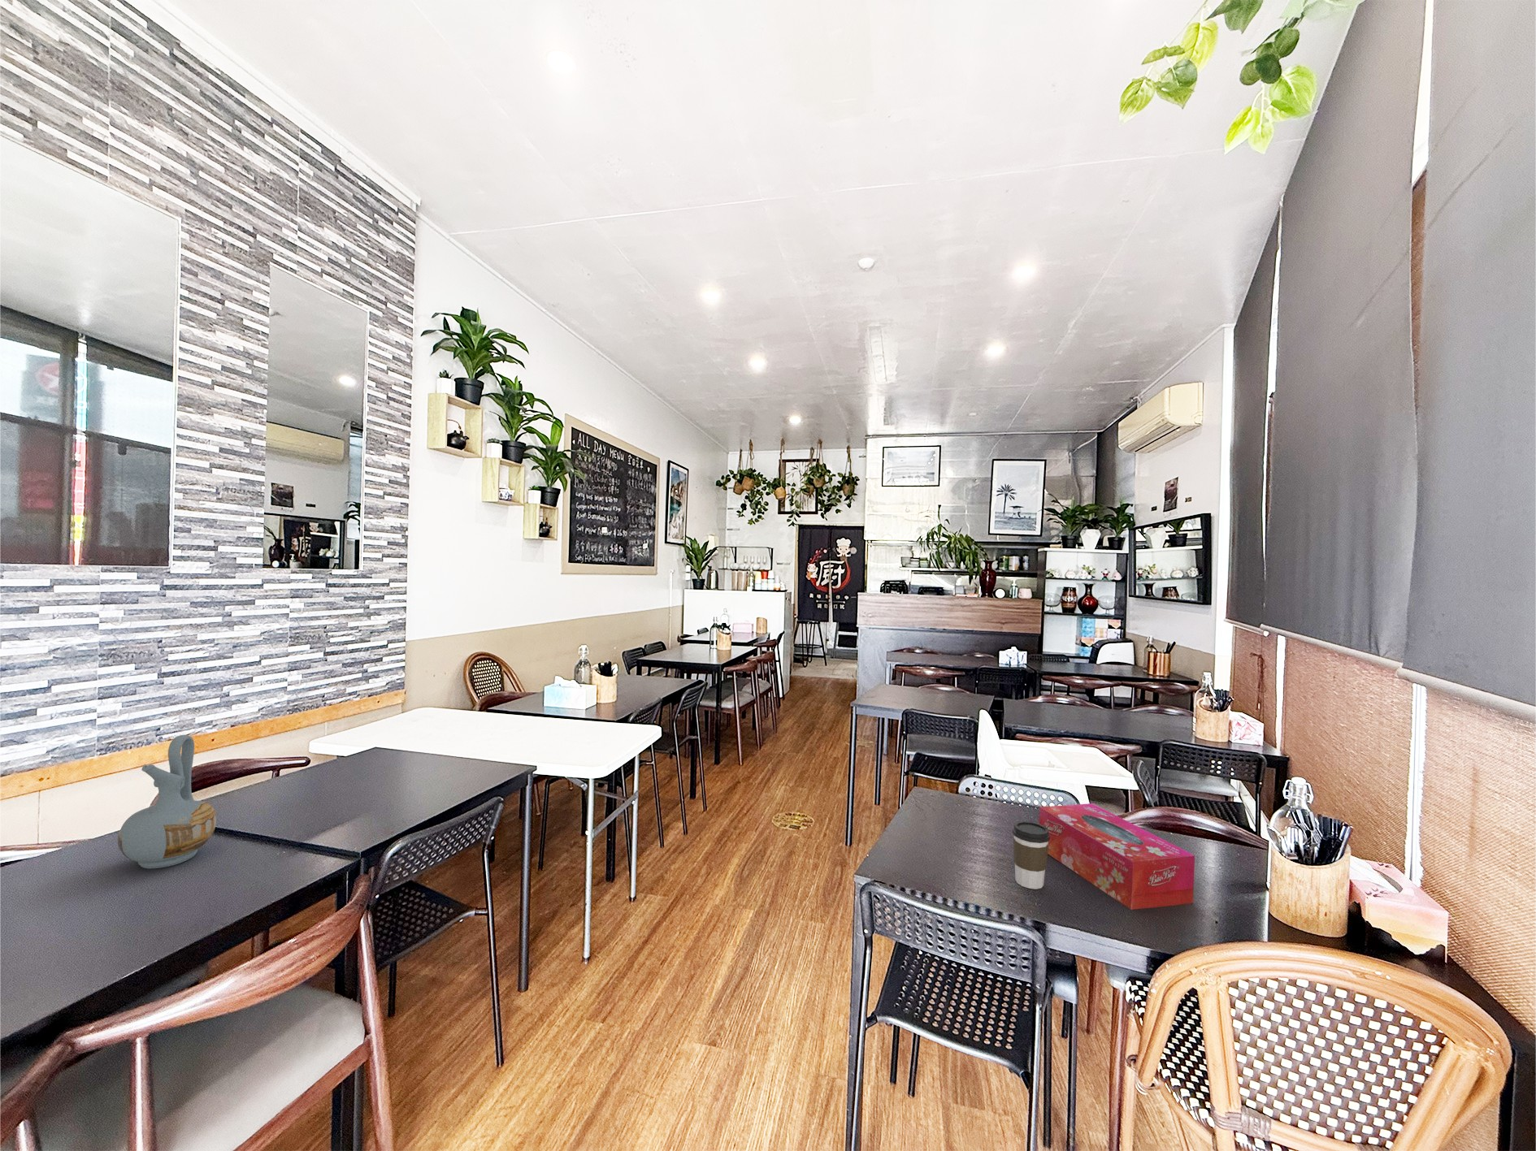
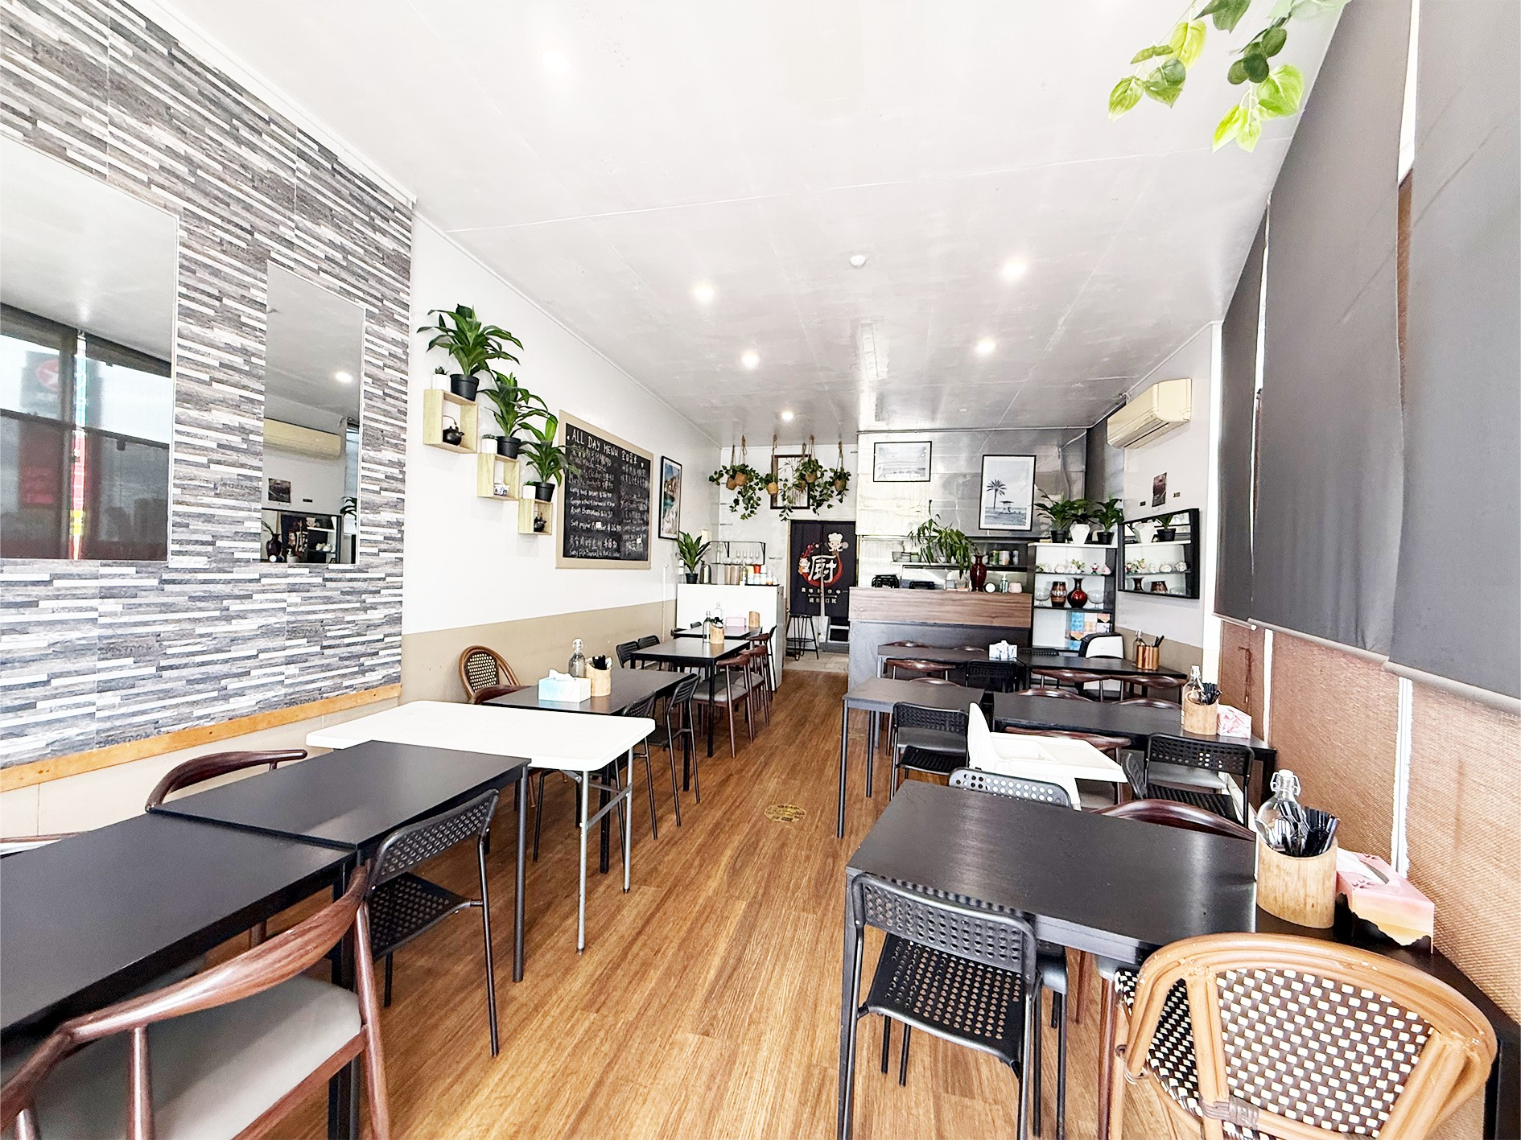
- coffee cup (1029, 855)
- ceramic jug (169, 799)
- tissue box (1109, 850)
